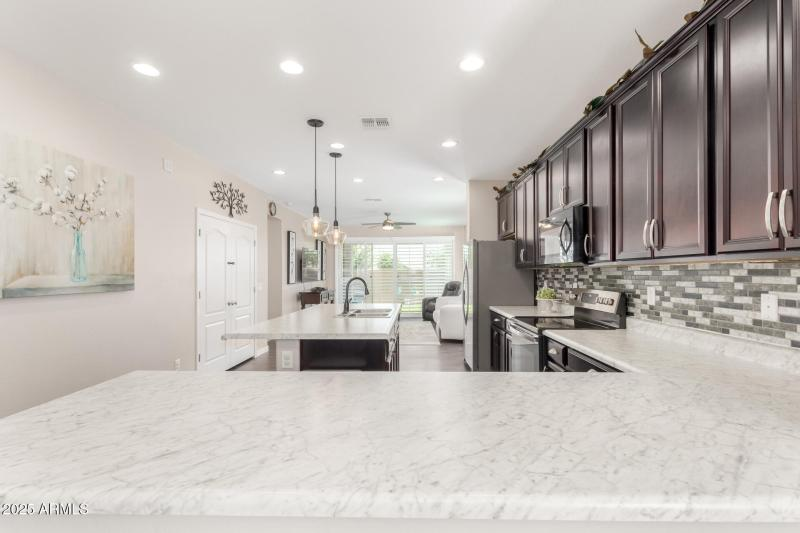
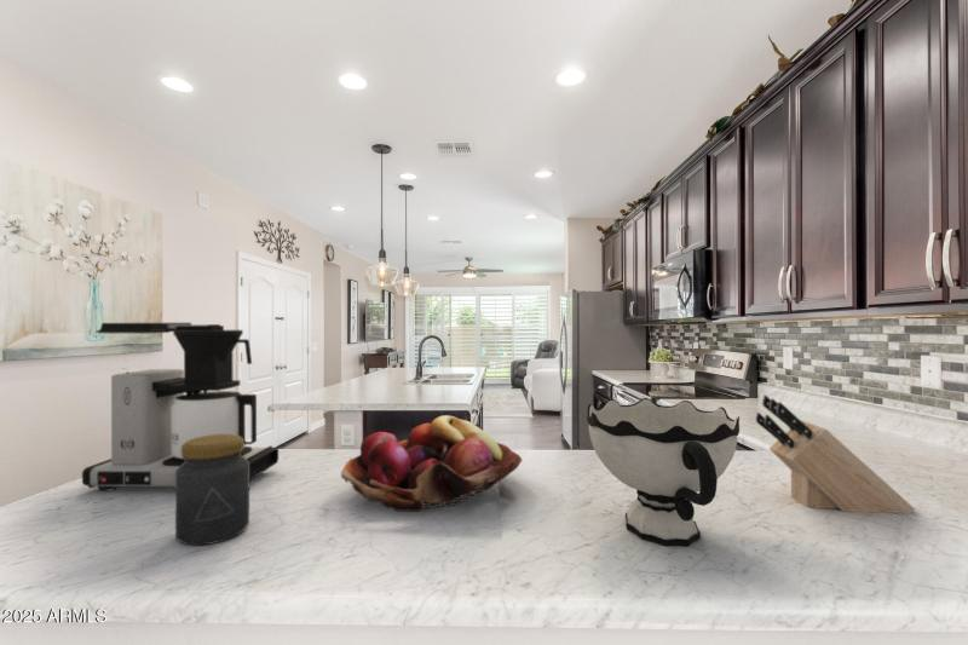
+ bowl (667, 474)
+ coffee maker (188, 401)
+ fruit basket (436, 456)
+ knife block (828, 450)
+ jar (213, 485)
